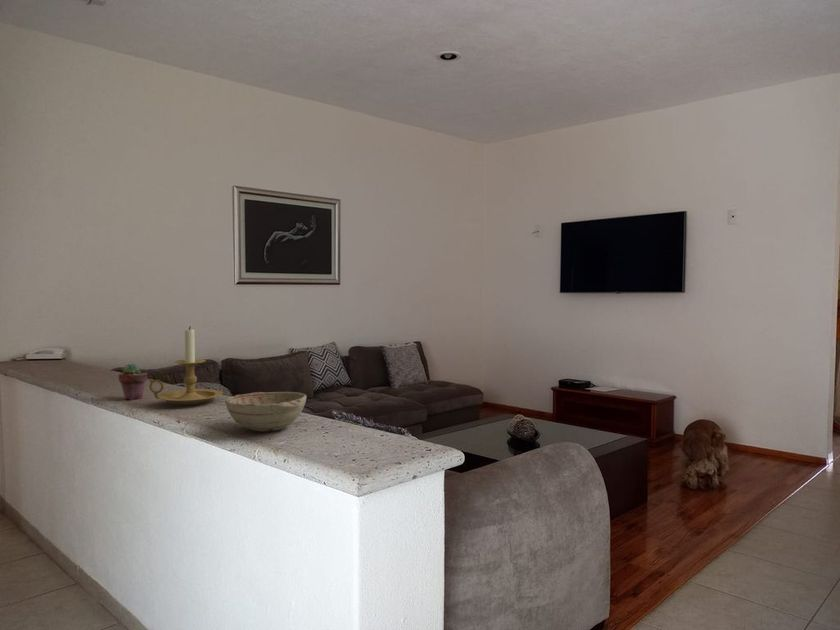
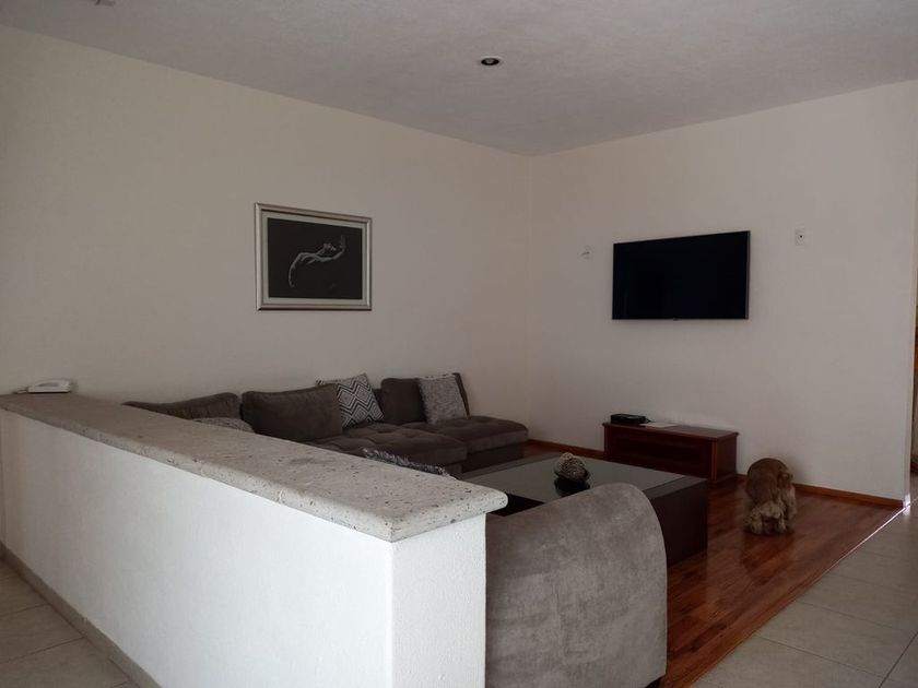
- potted succulent (133, 380)
- decorative bowl (266, 411)
- candle holder (189, 364)
